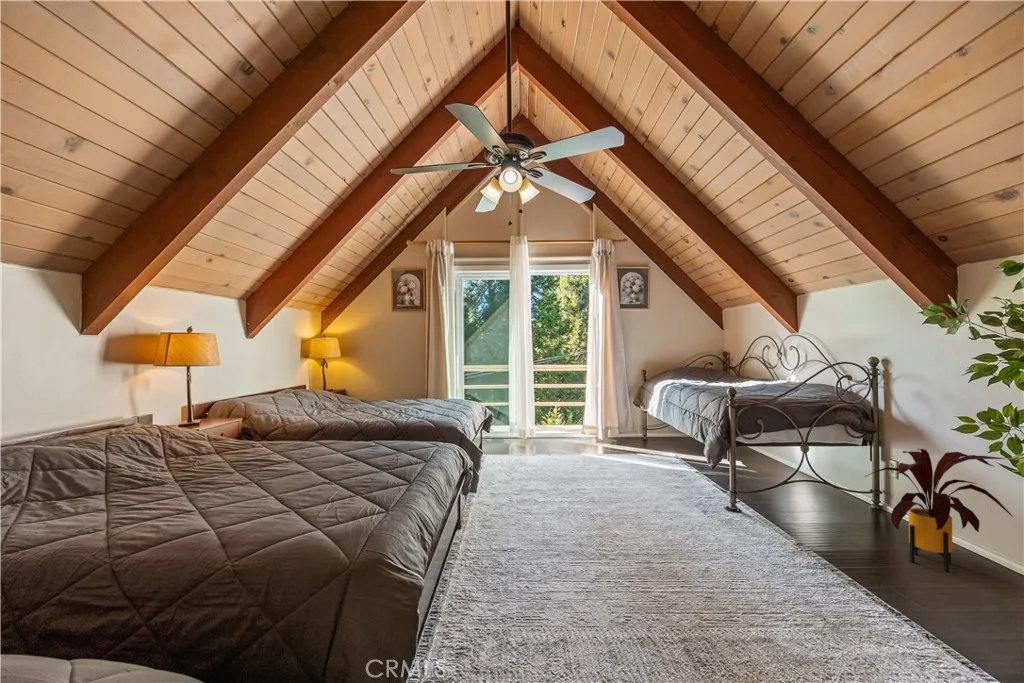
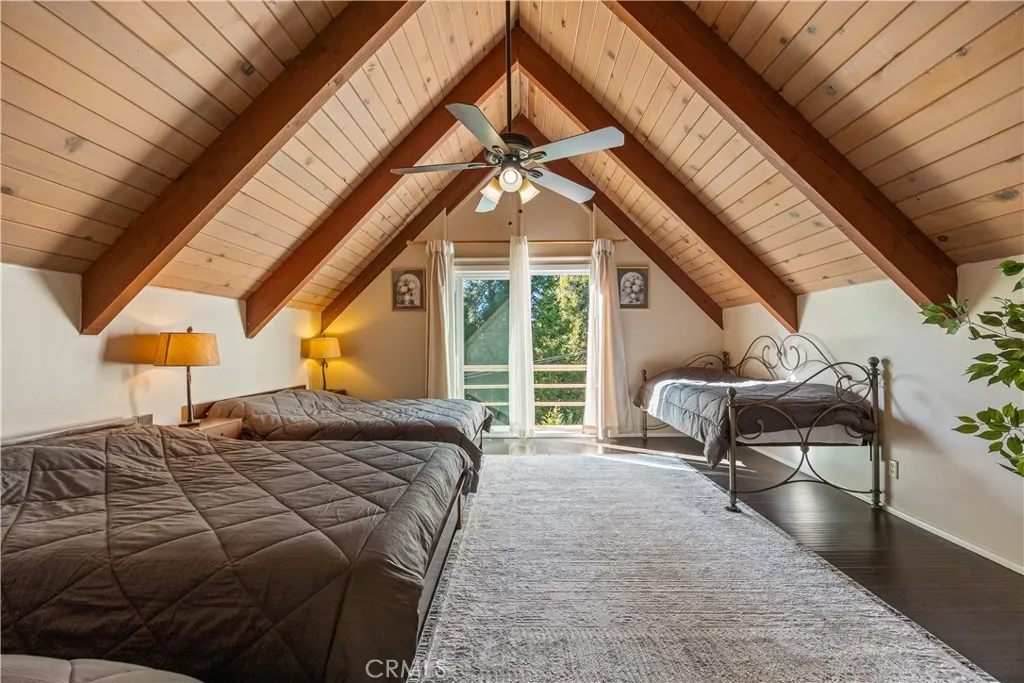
- house plant (933, 503)
